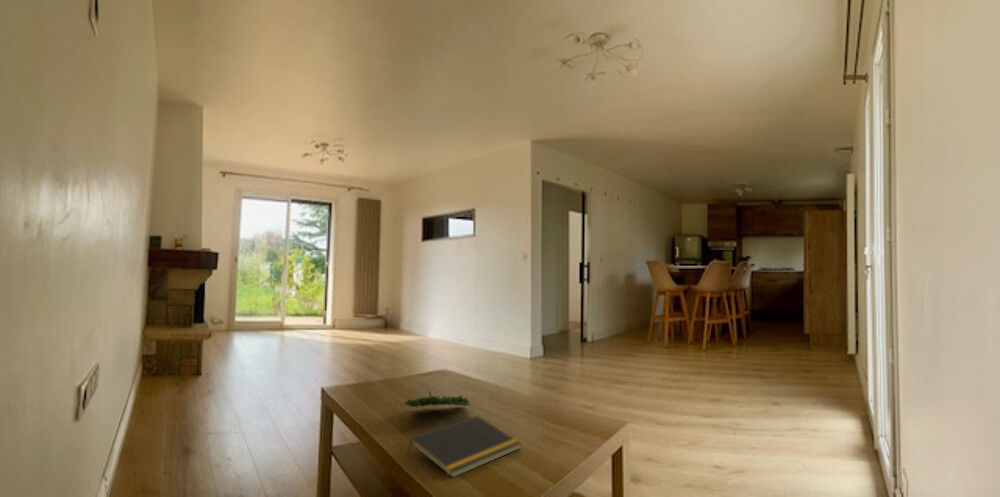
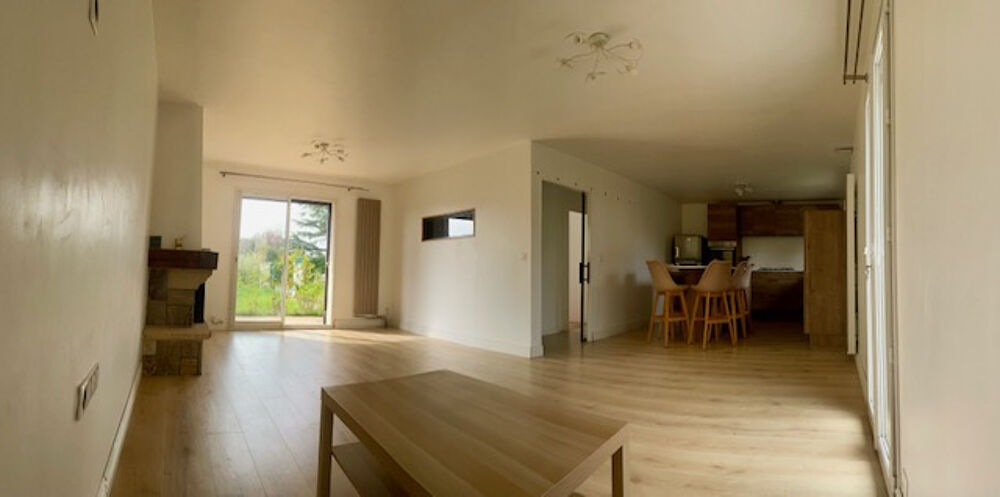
- plant (438, 400)
- notepad (466, 442)
